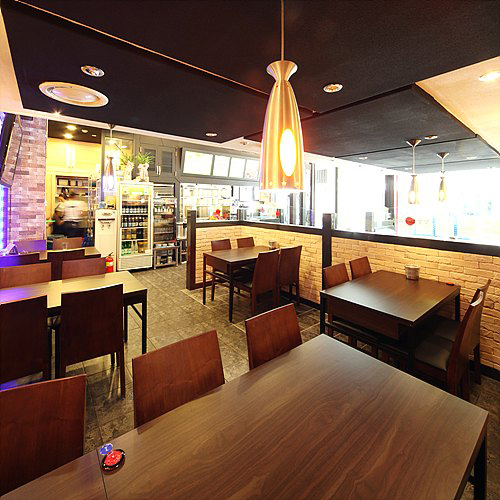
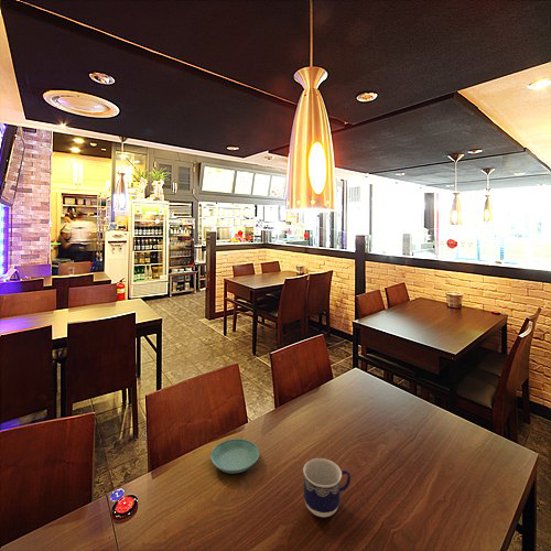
+ cup (326, 488)
+ saucer (235, 456)
